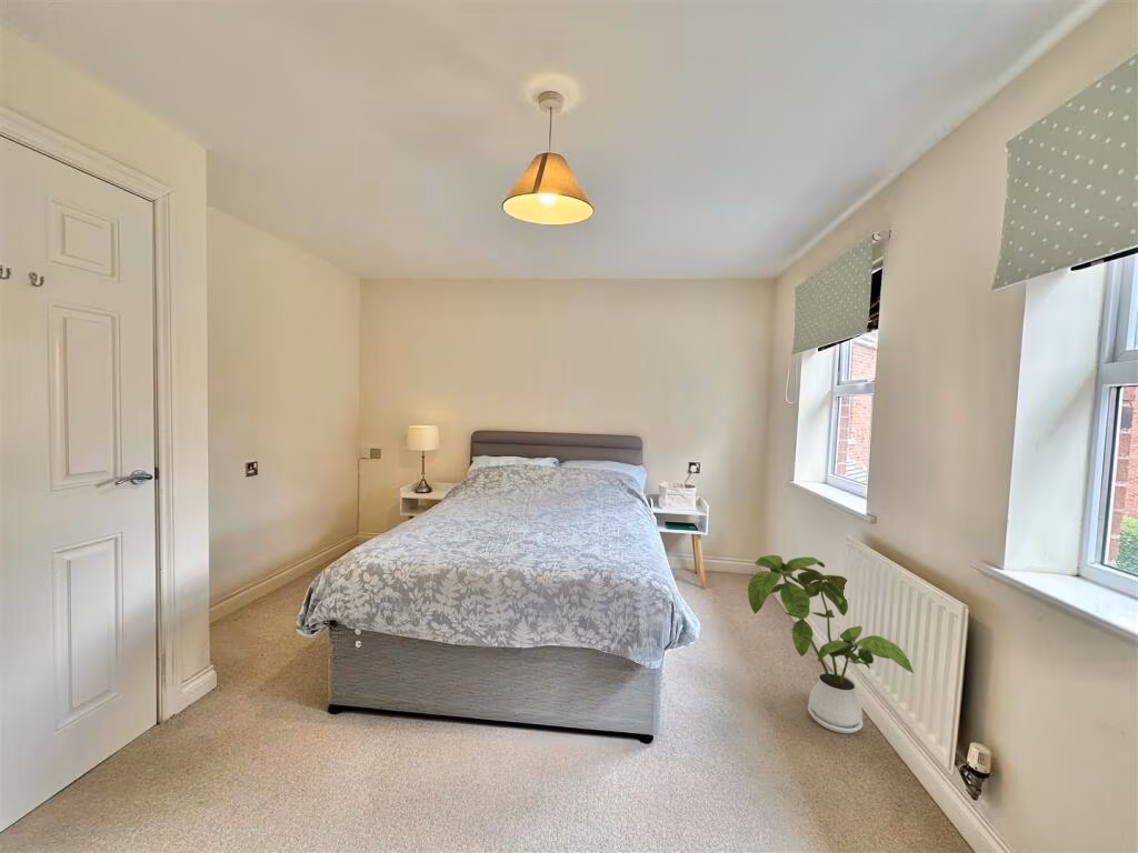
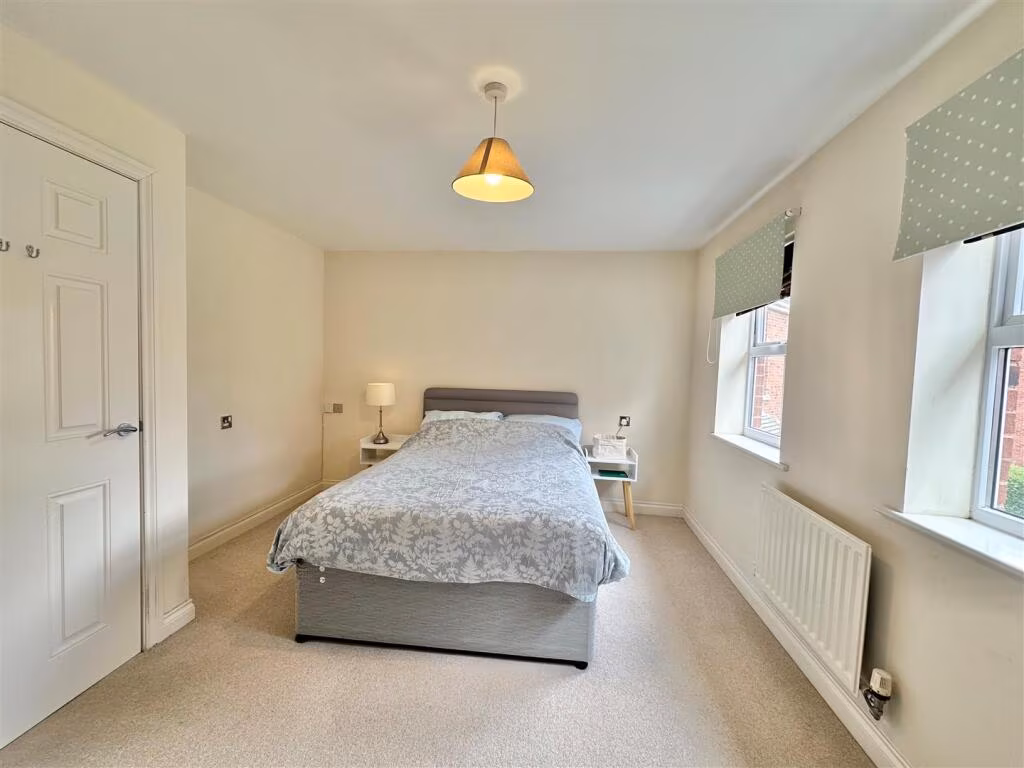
- house plant (812, 641)
